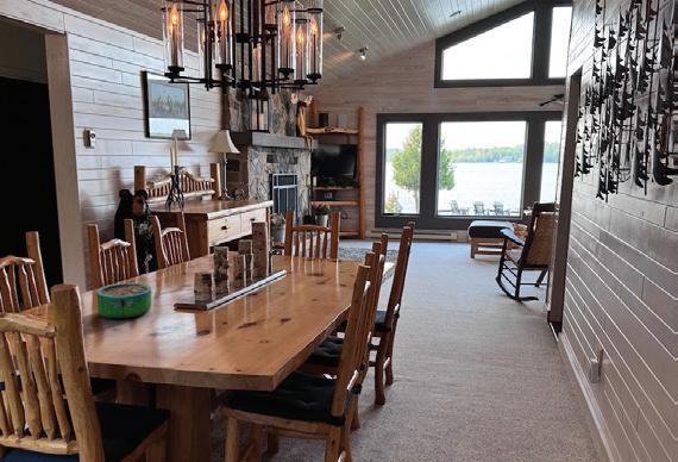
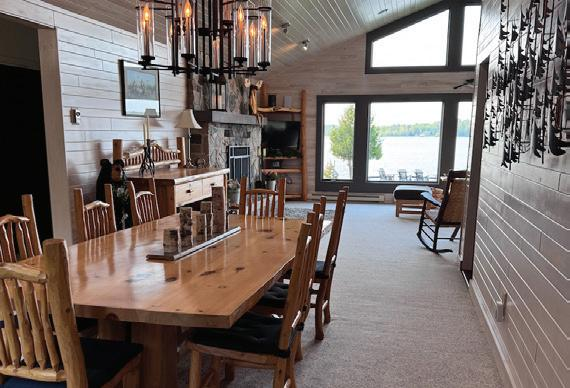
- decorative bowl (124, 300)
